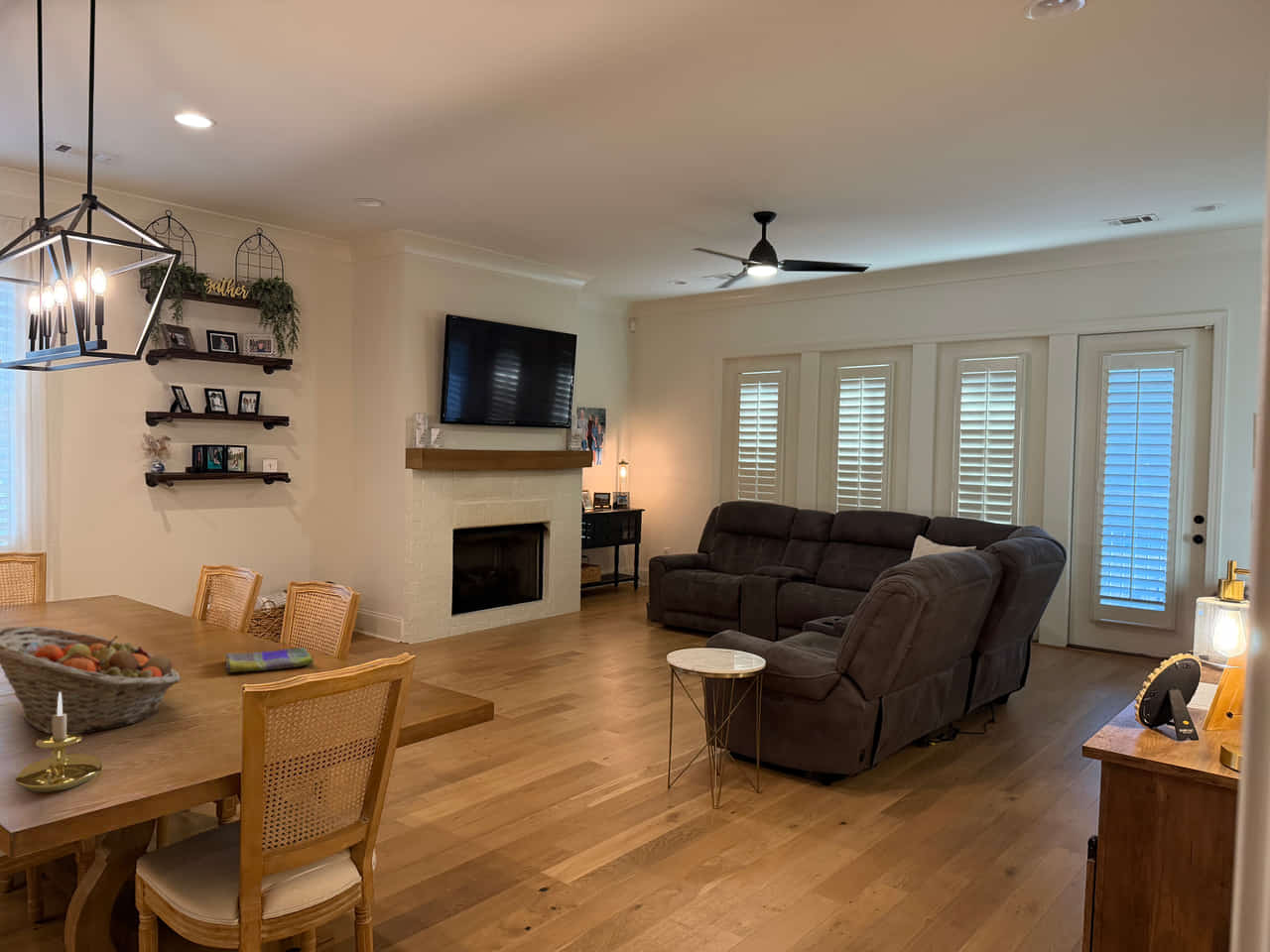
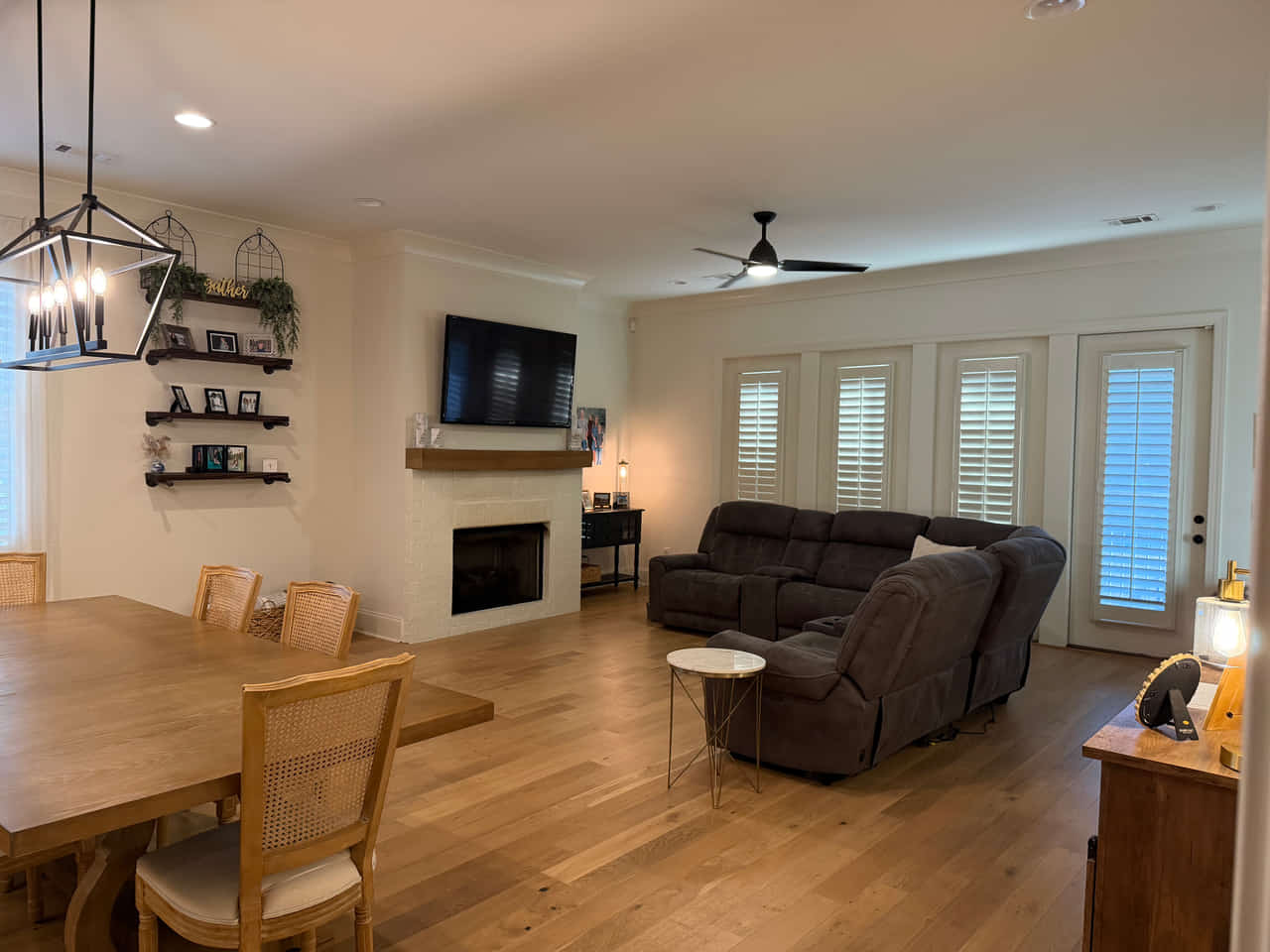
- fruit basket (84, 670)
- candle holder (58, 737)
- dish towel (268, 658)
